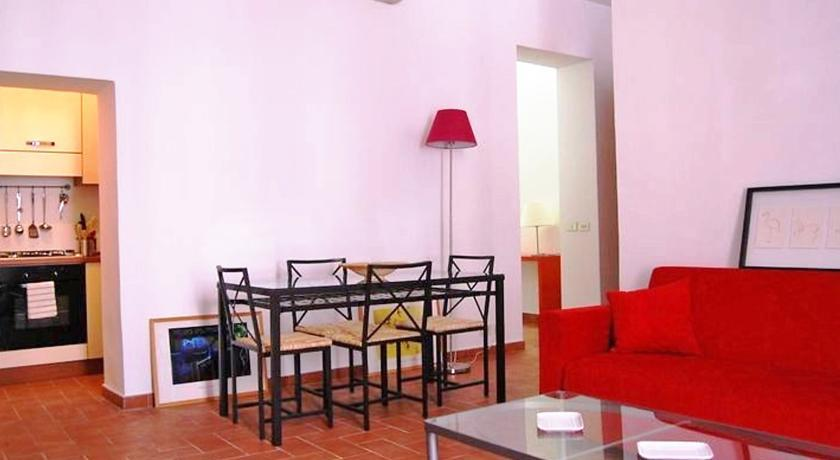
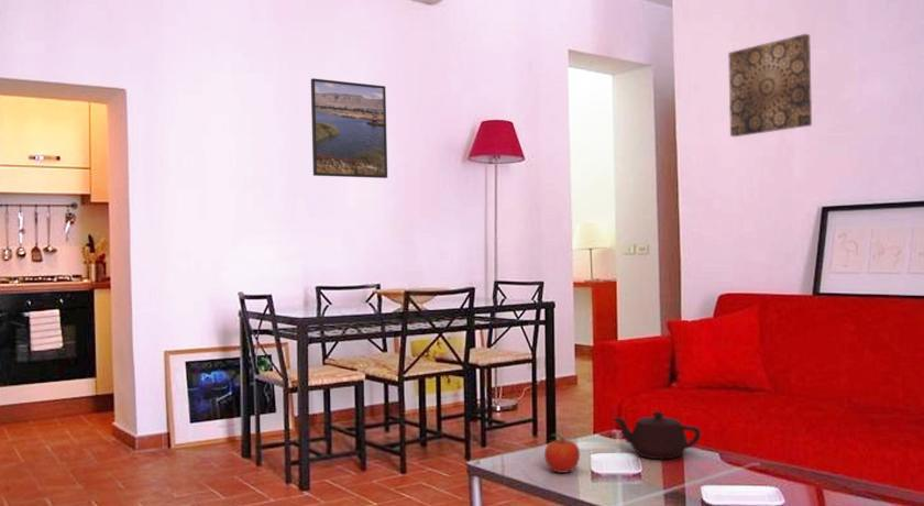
+ teapot (656, 432)
+ wall art (768, 87)
+ fruit (562, 452)
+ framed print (350, 129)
